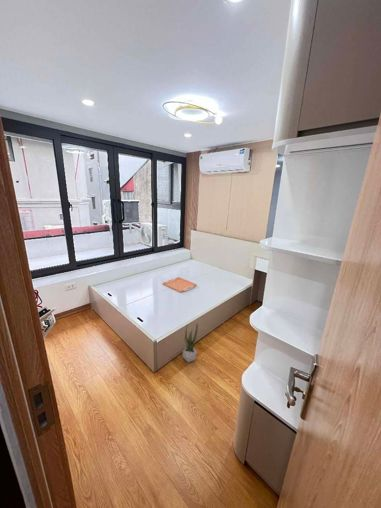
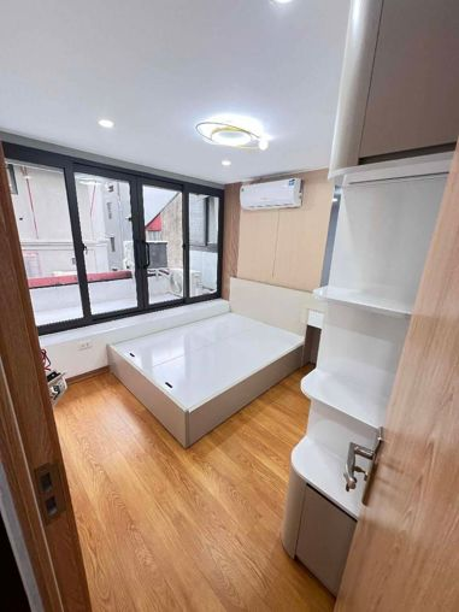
- potted plant (191, 342)
- serving tray (179, 284)
